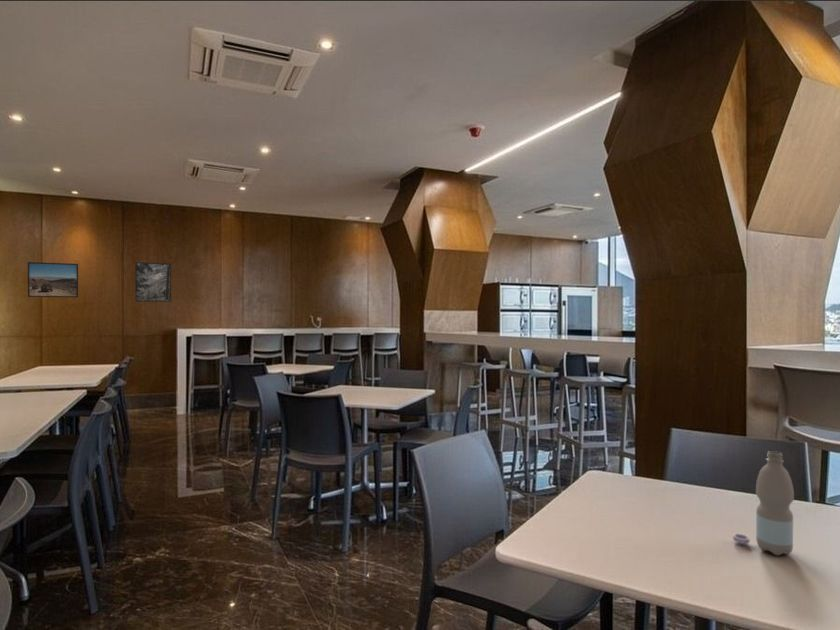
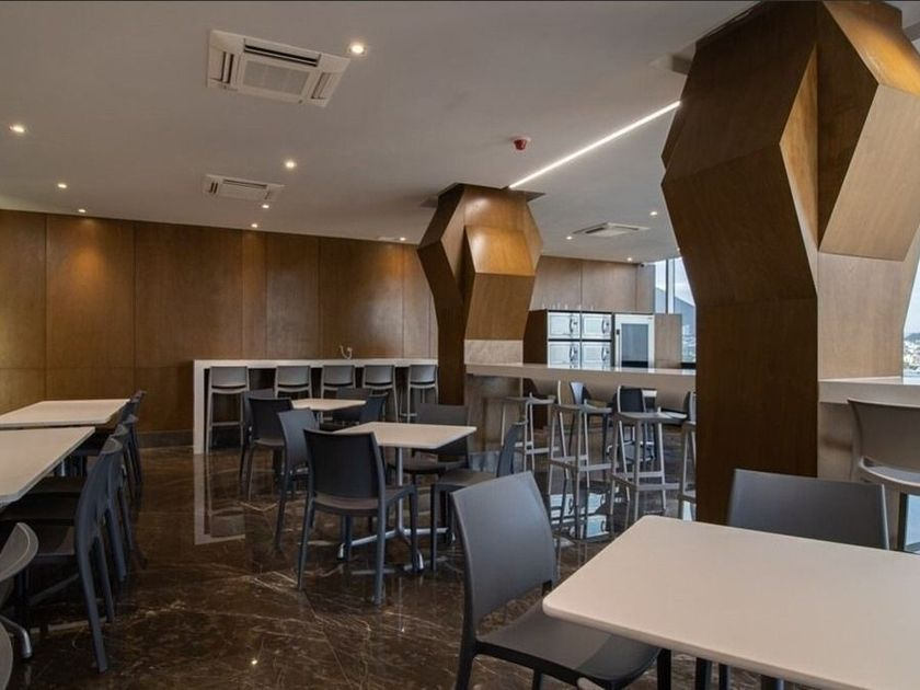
- water bottle (762, 499)
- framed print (53, 280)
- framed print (153, 282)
